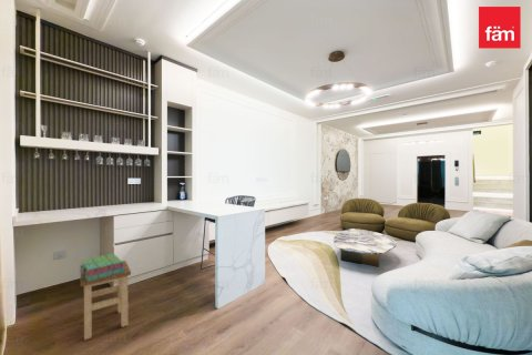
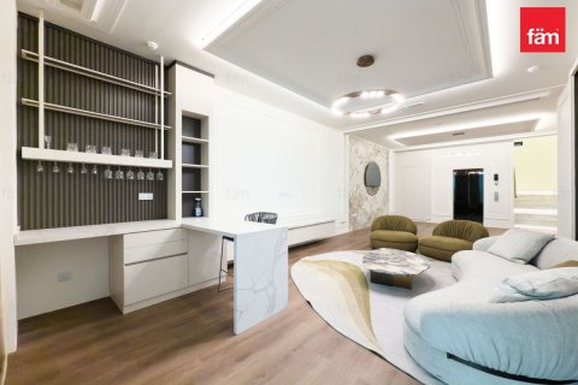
- stool (103, 294)
- stack of books (102, 265)
